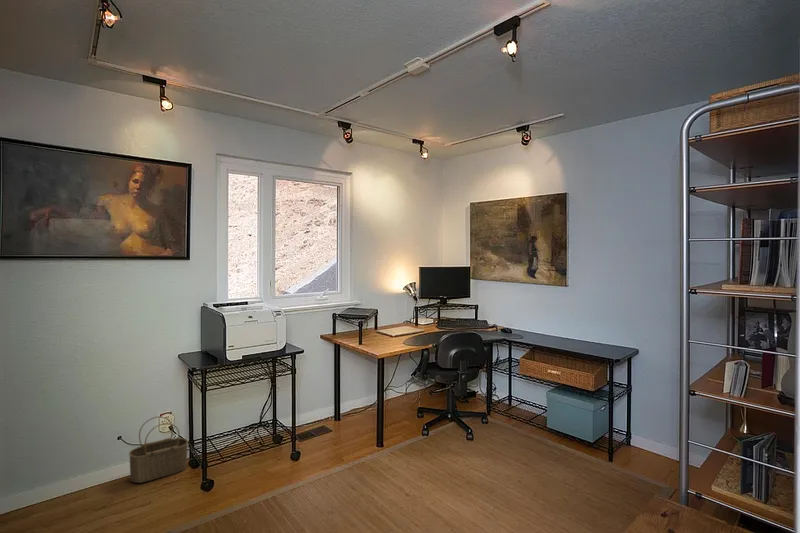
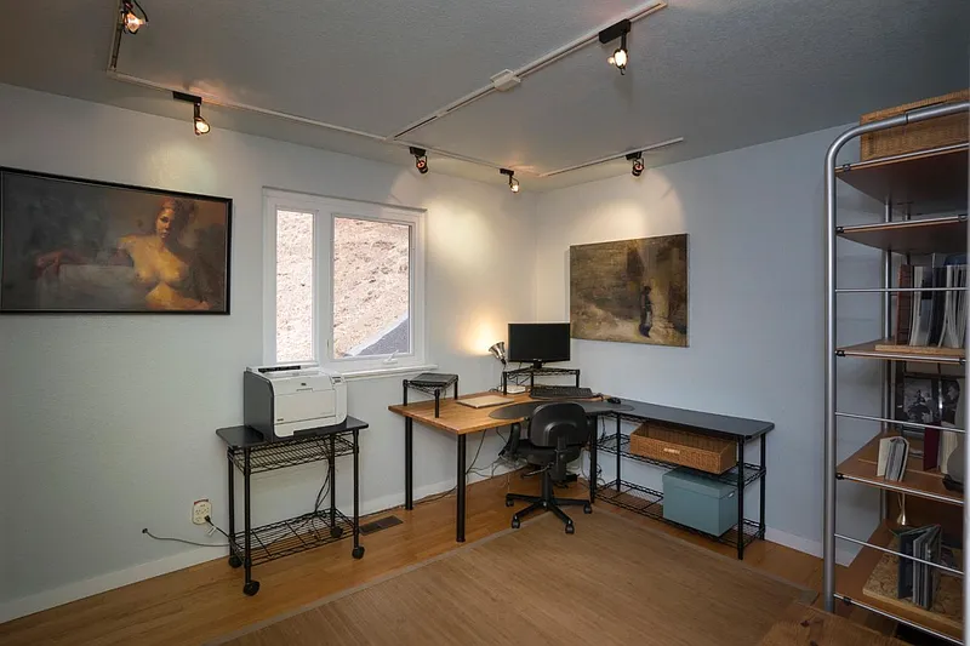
- wicker basket (159, 446)
